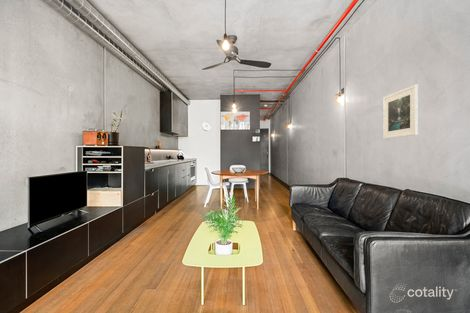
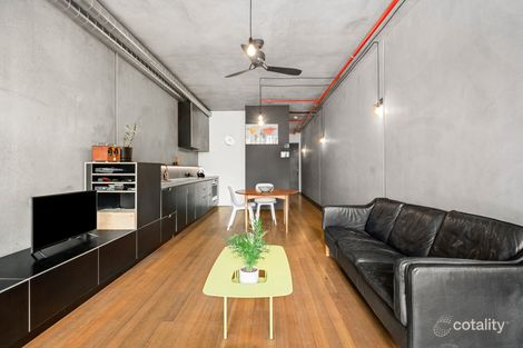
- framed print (398, 114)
